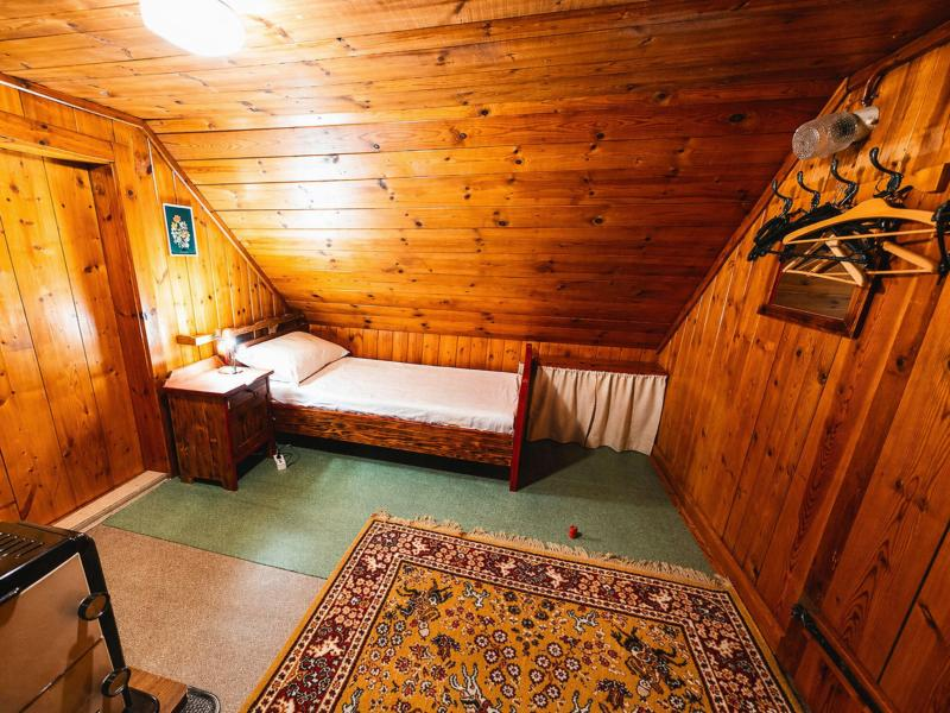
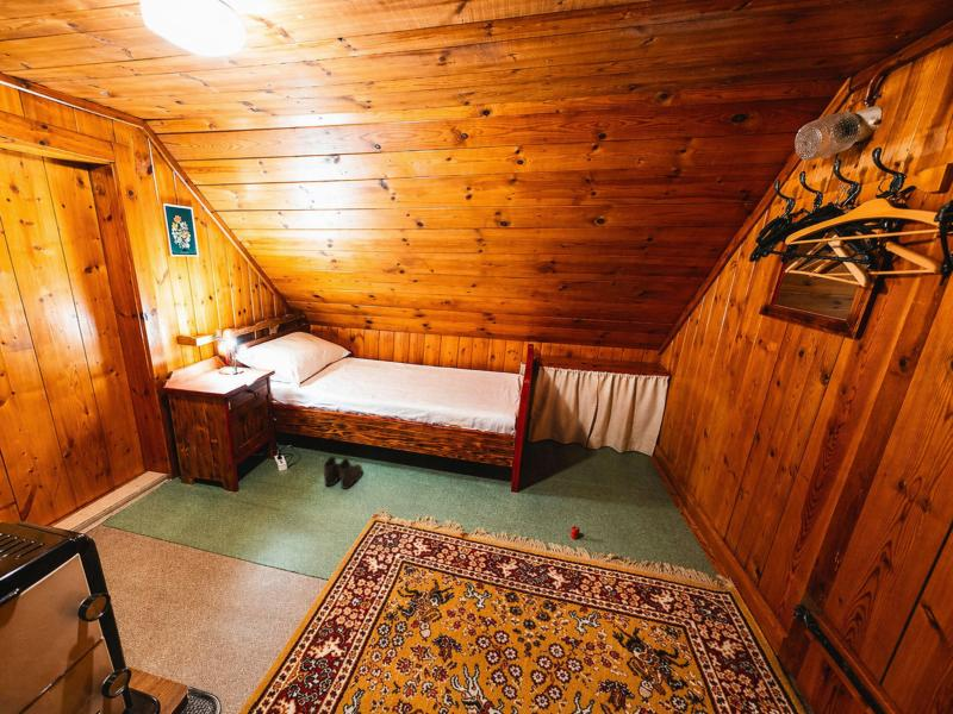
+ boots (343, 466)
